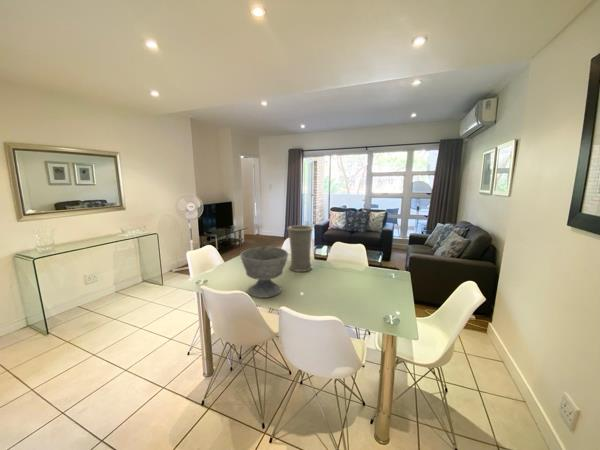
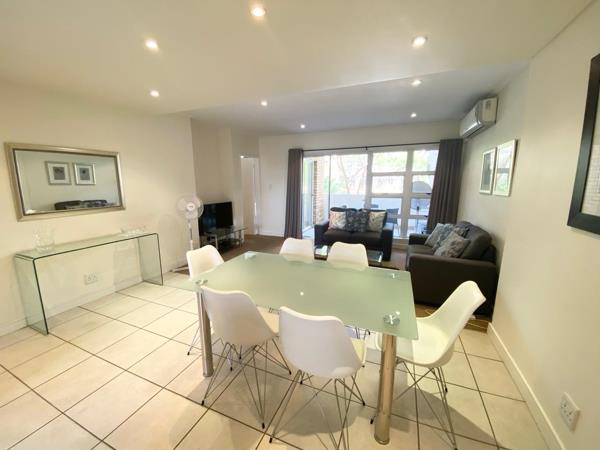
- vase (300, 247)
- bowl (265, 271)
